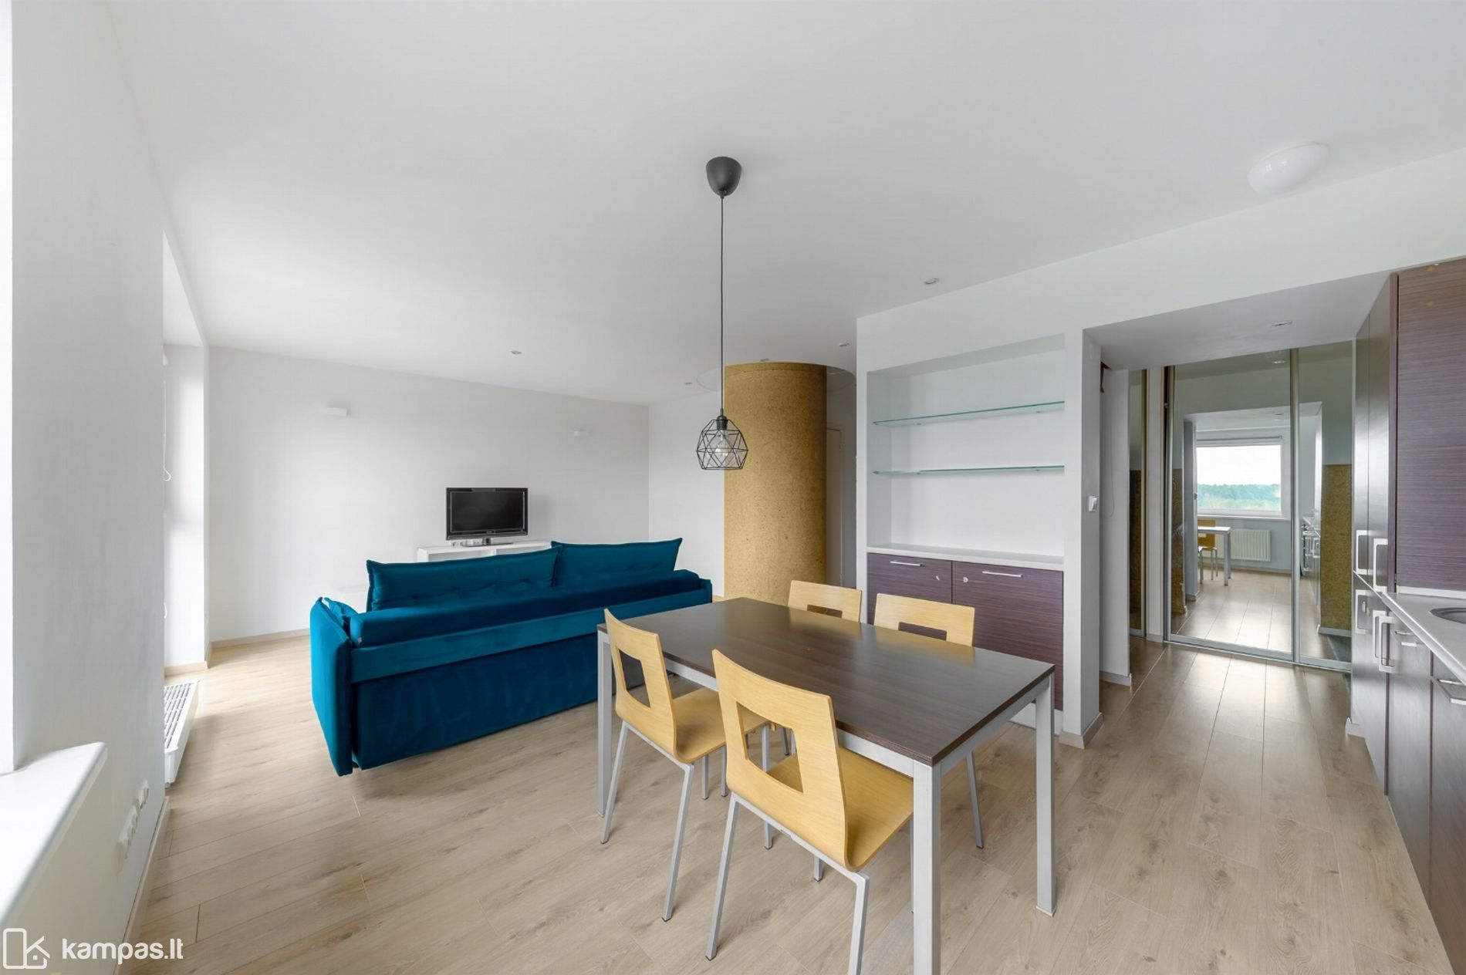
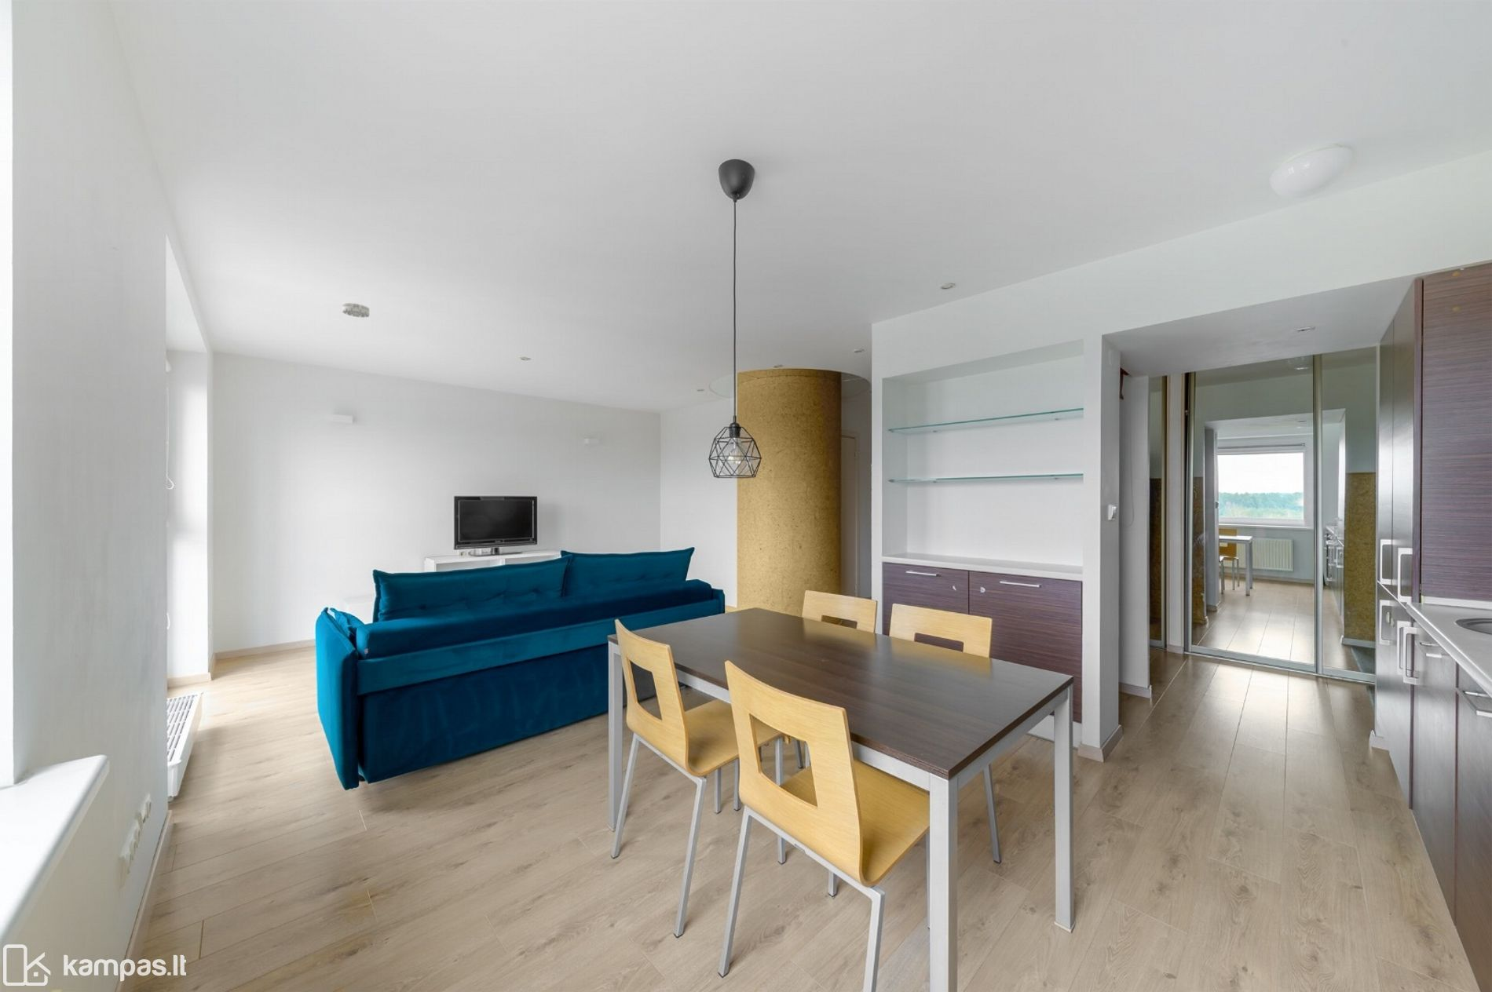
+ smoke detector (356, 309)
